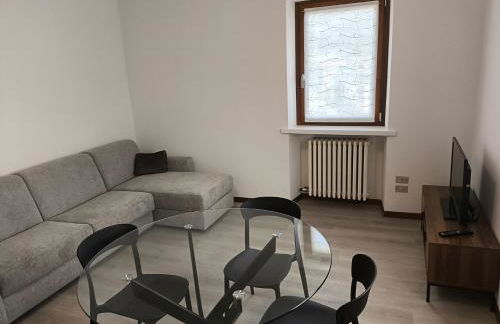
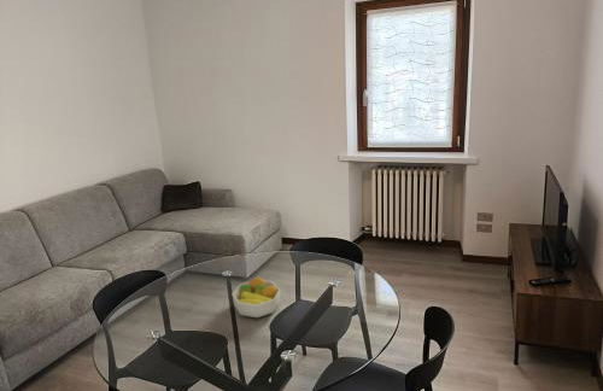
+ fruit bowl (256, 296)
